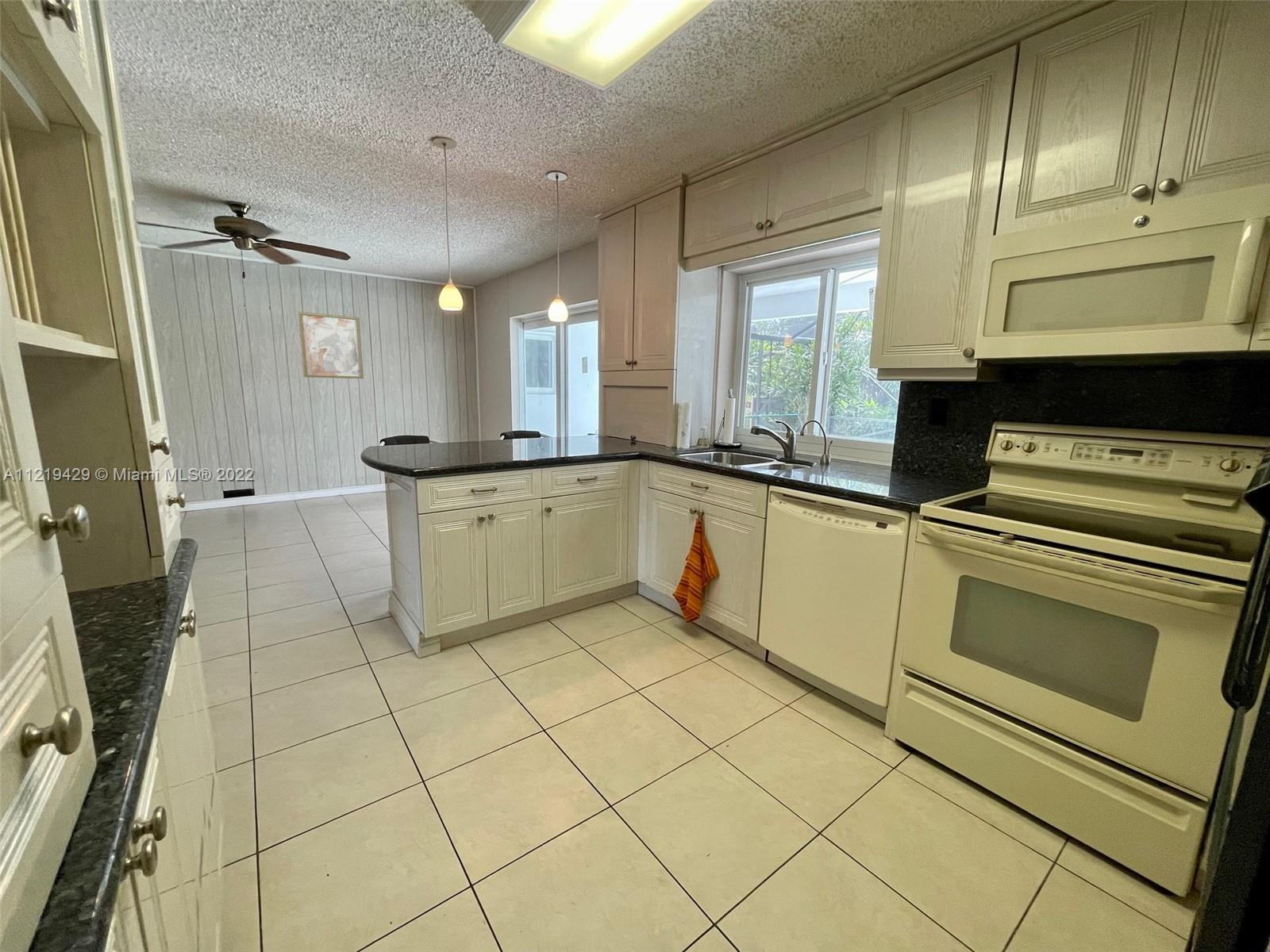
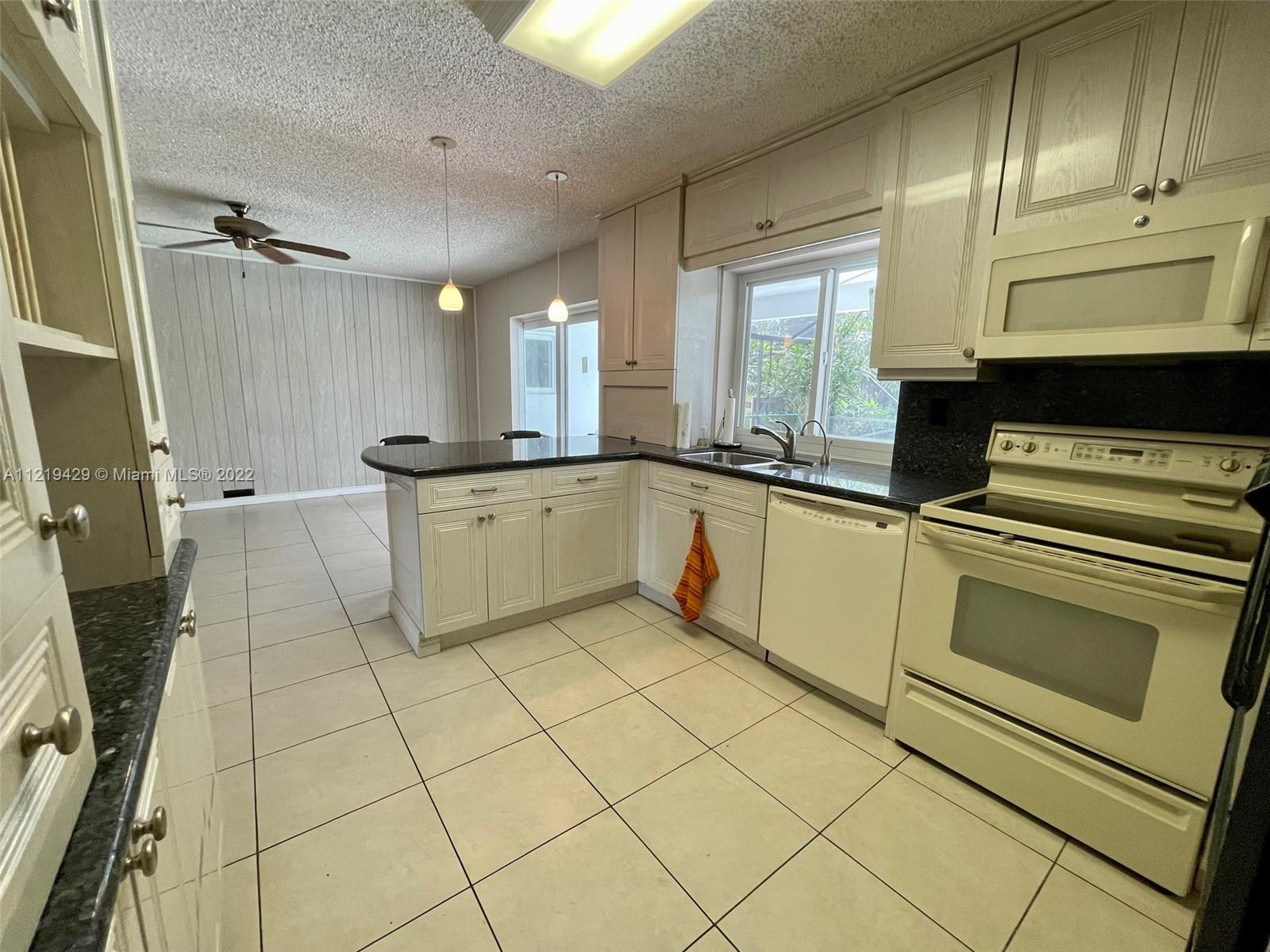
- wall art (332, 346)
